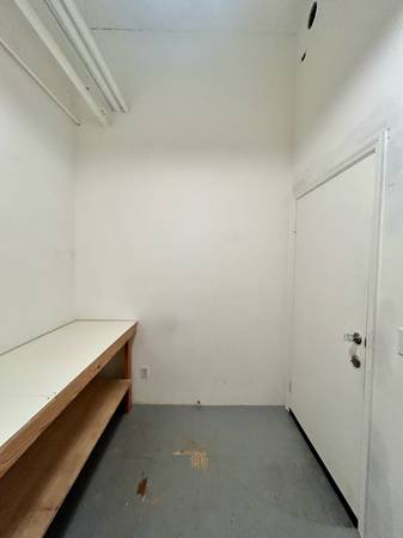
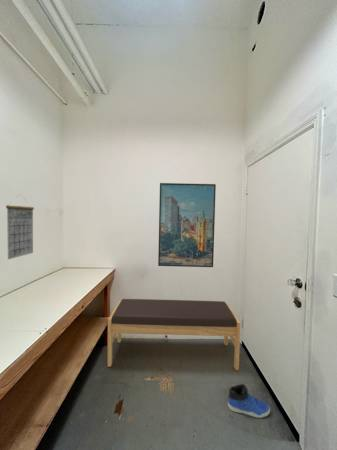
+ calendar (21, 225)
+ bench (173, 330)
+ sneaker (248, 398)
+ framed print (186, 225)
